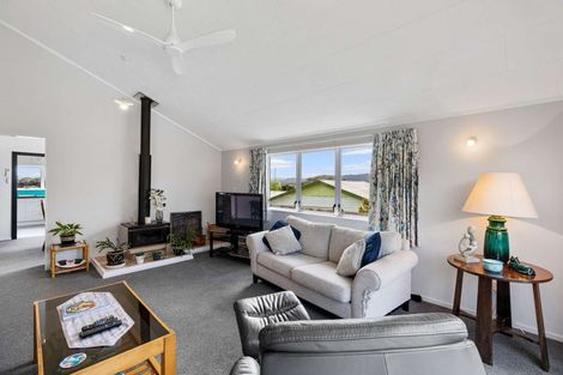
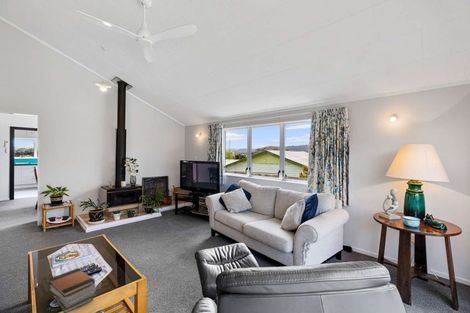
+ book stack (72, 289)
